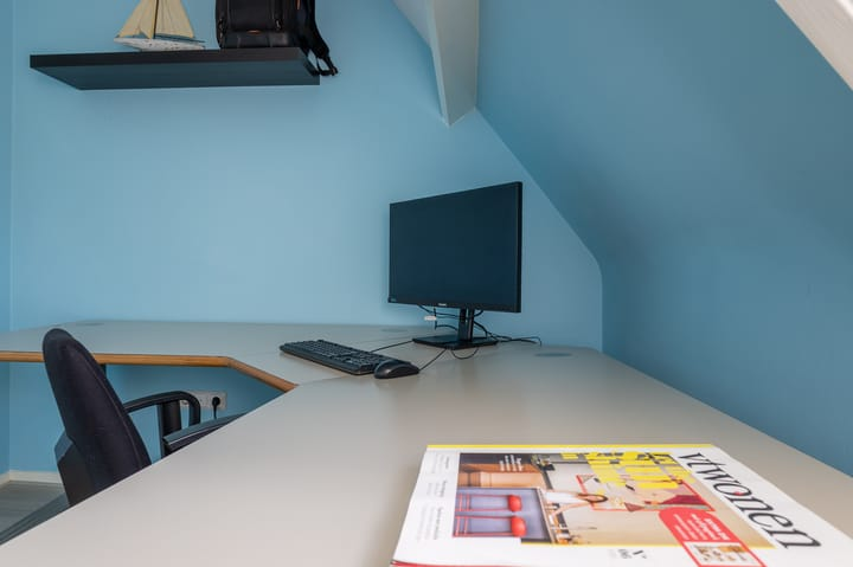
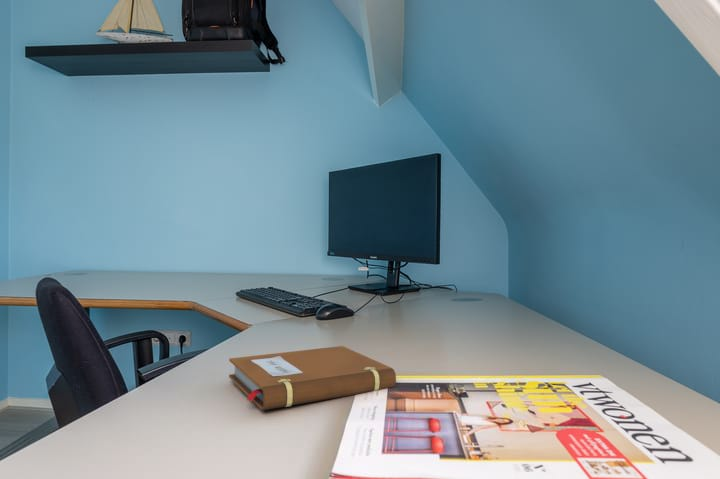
+ notebook (306, 374)
